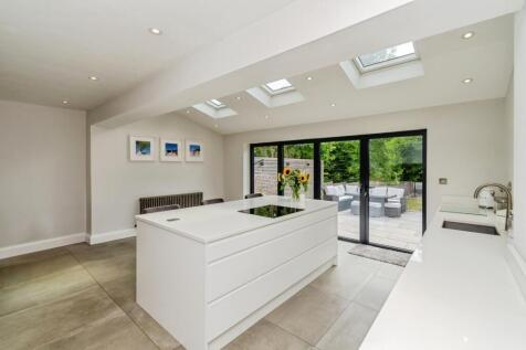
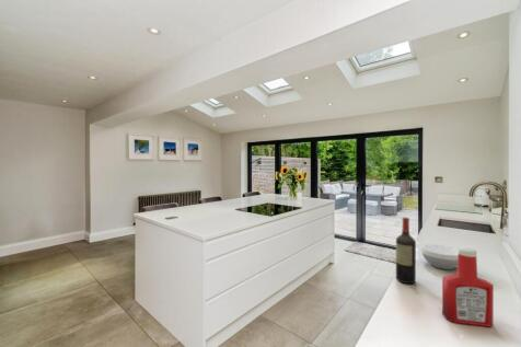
+ bowl (441, 257)
+ wine bottle (405, 248)
+ soap bottle (466, 285)
